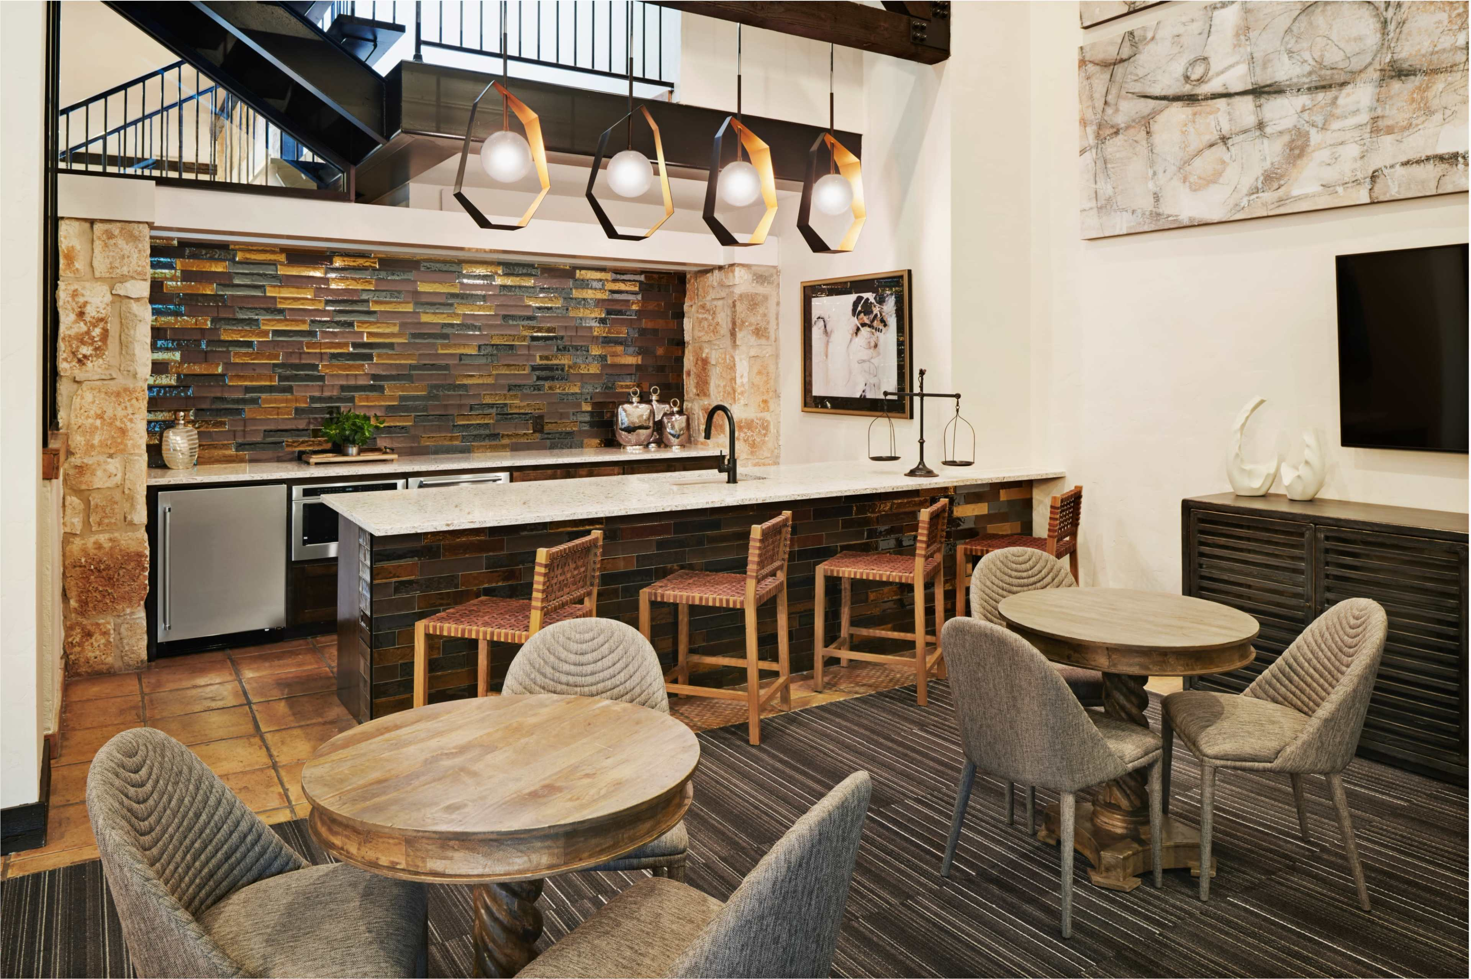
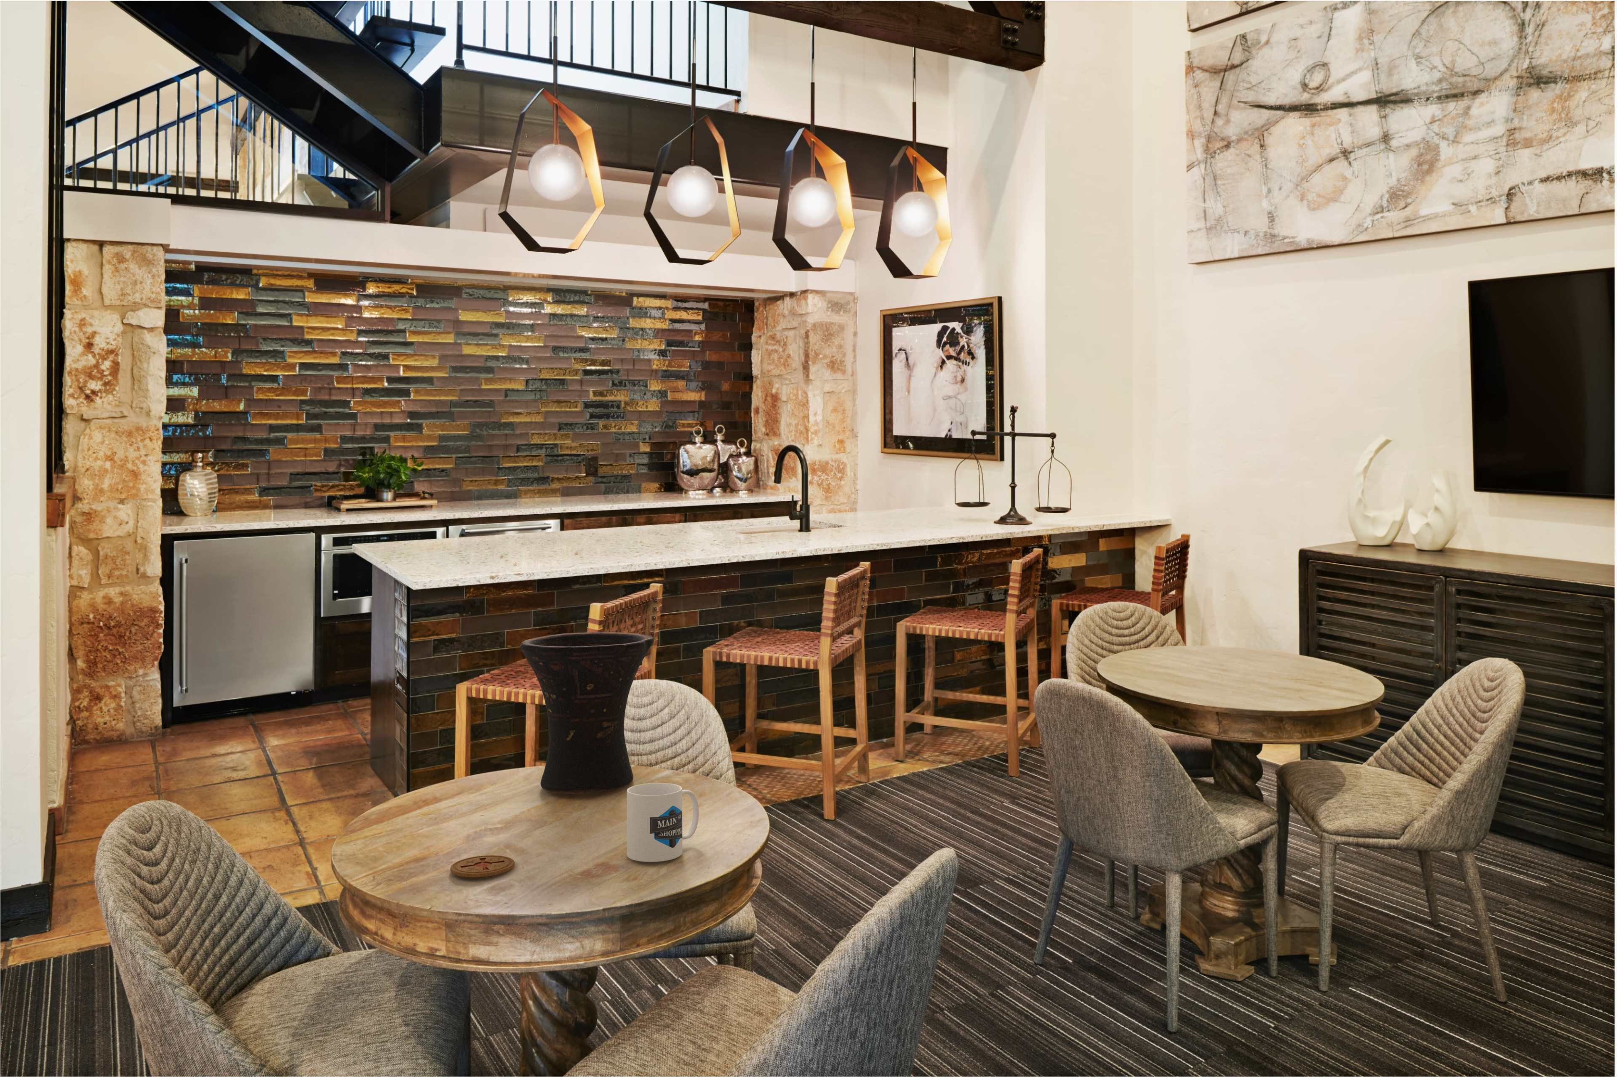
+ mug (664, 820)
+ coaster (482, 865)
+ vase (588, 712)
